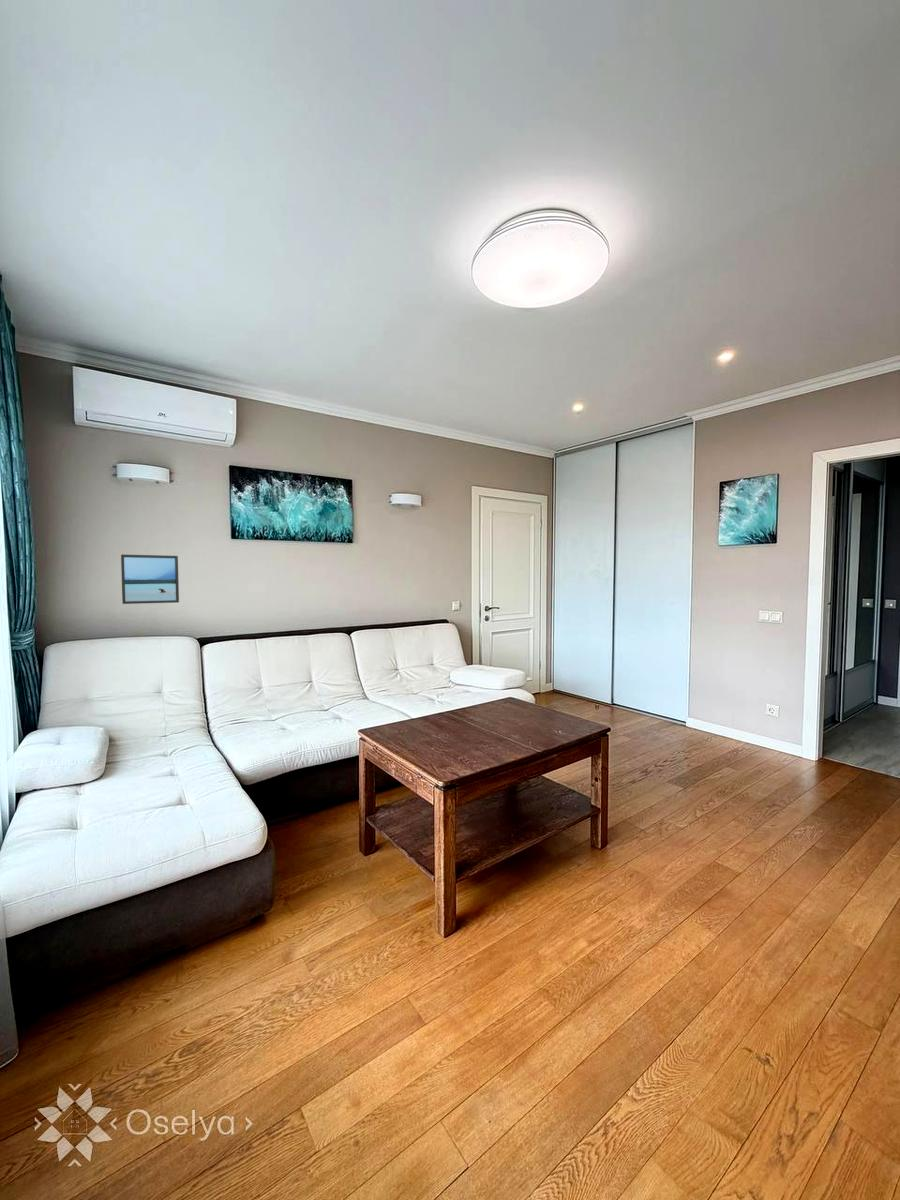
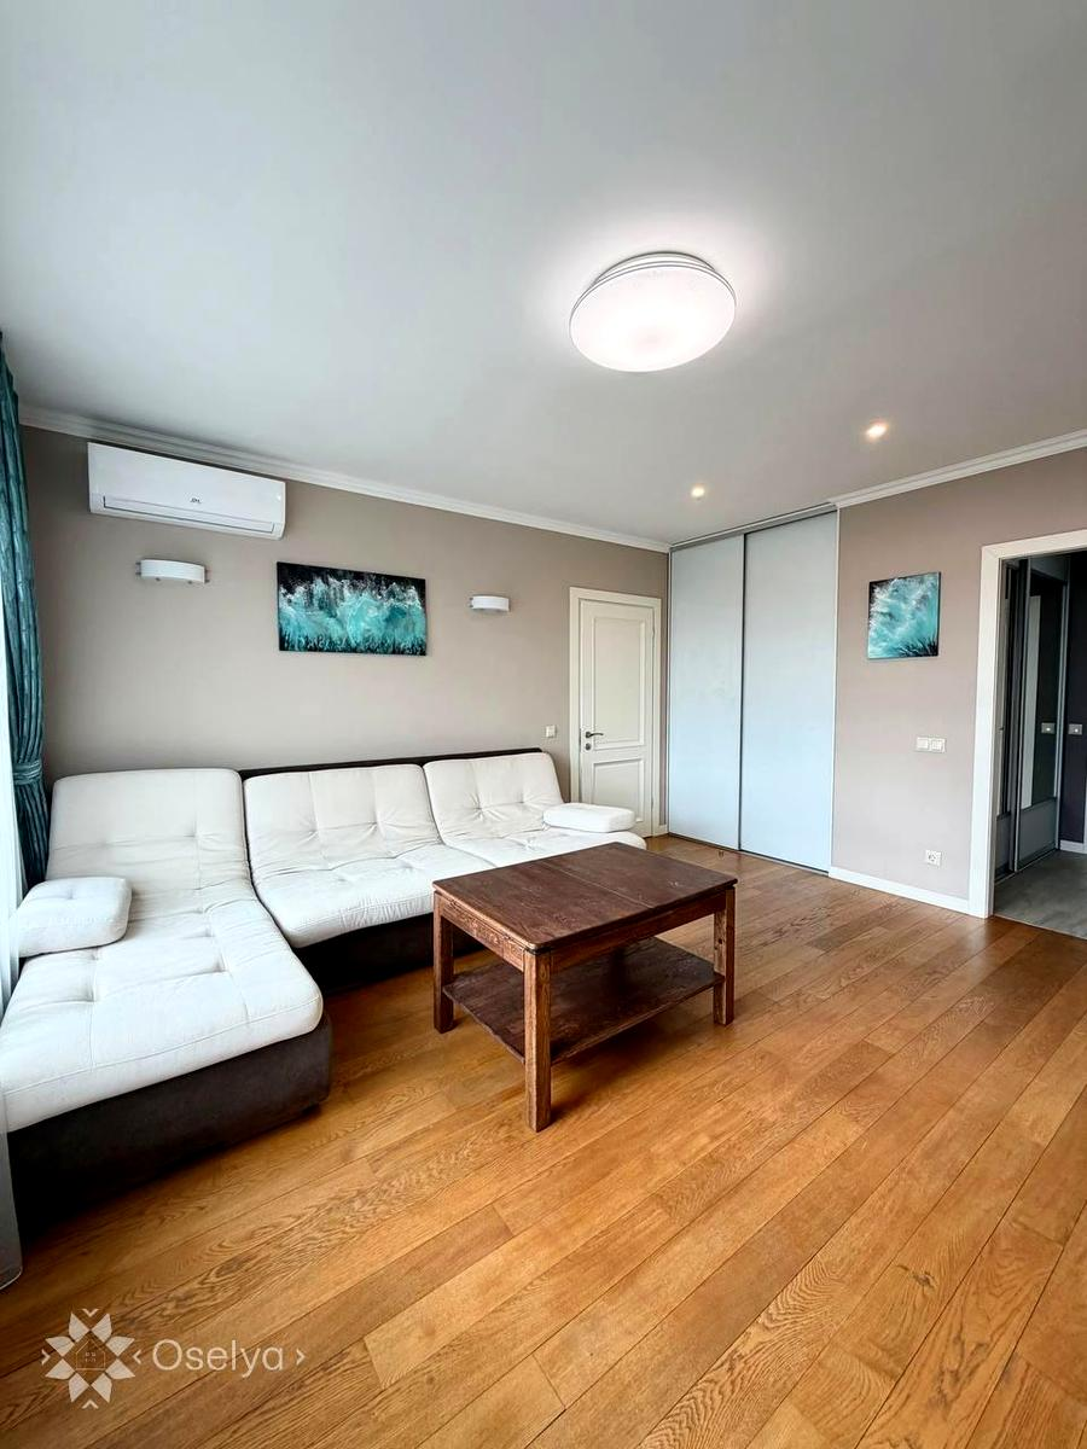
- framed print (150, 579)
